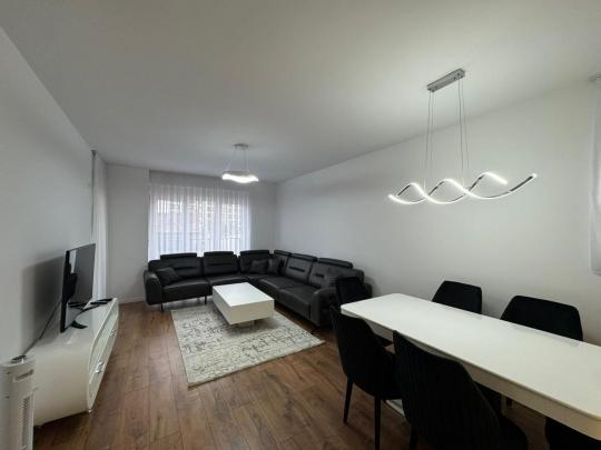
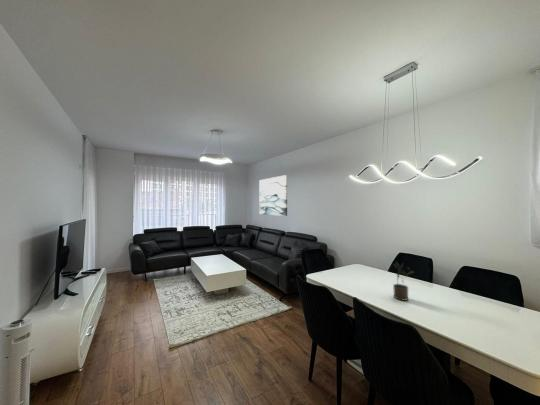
+ potted plant (402, 281)
+ wall art (271, 196)
